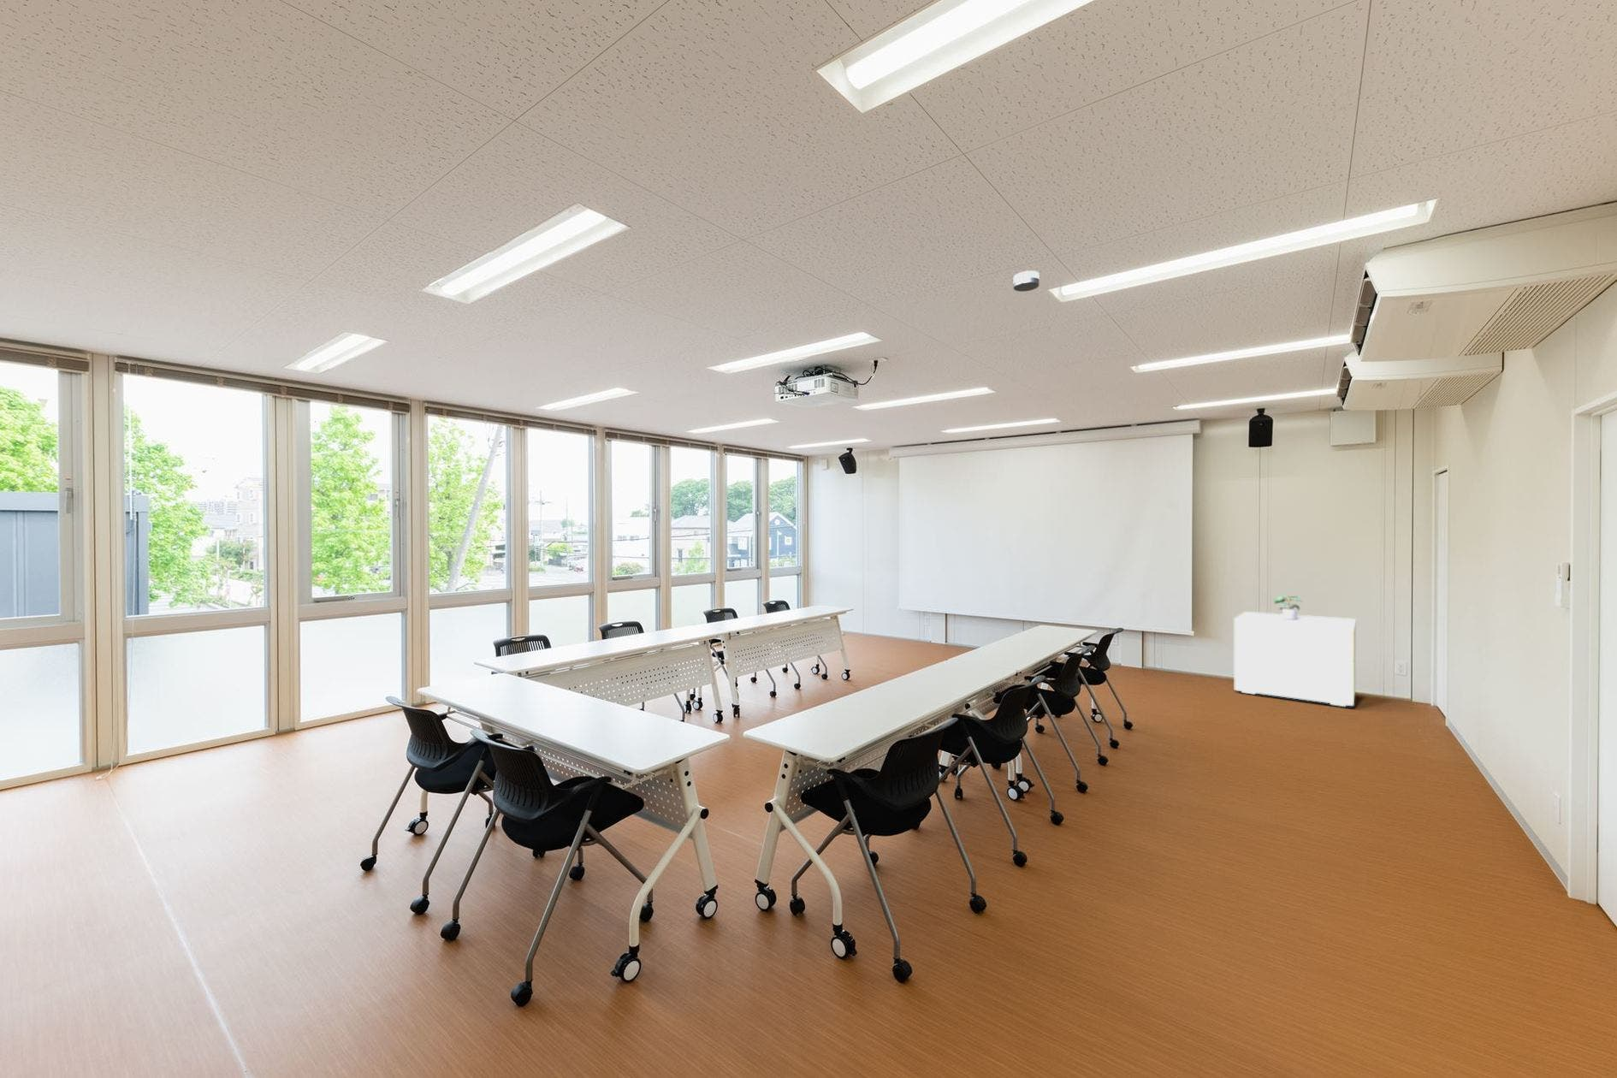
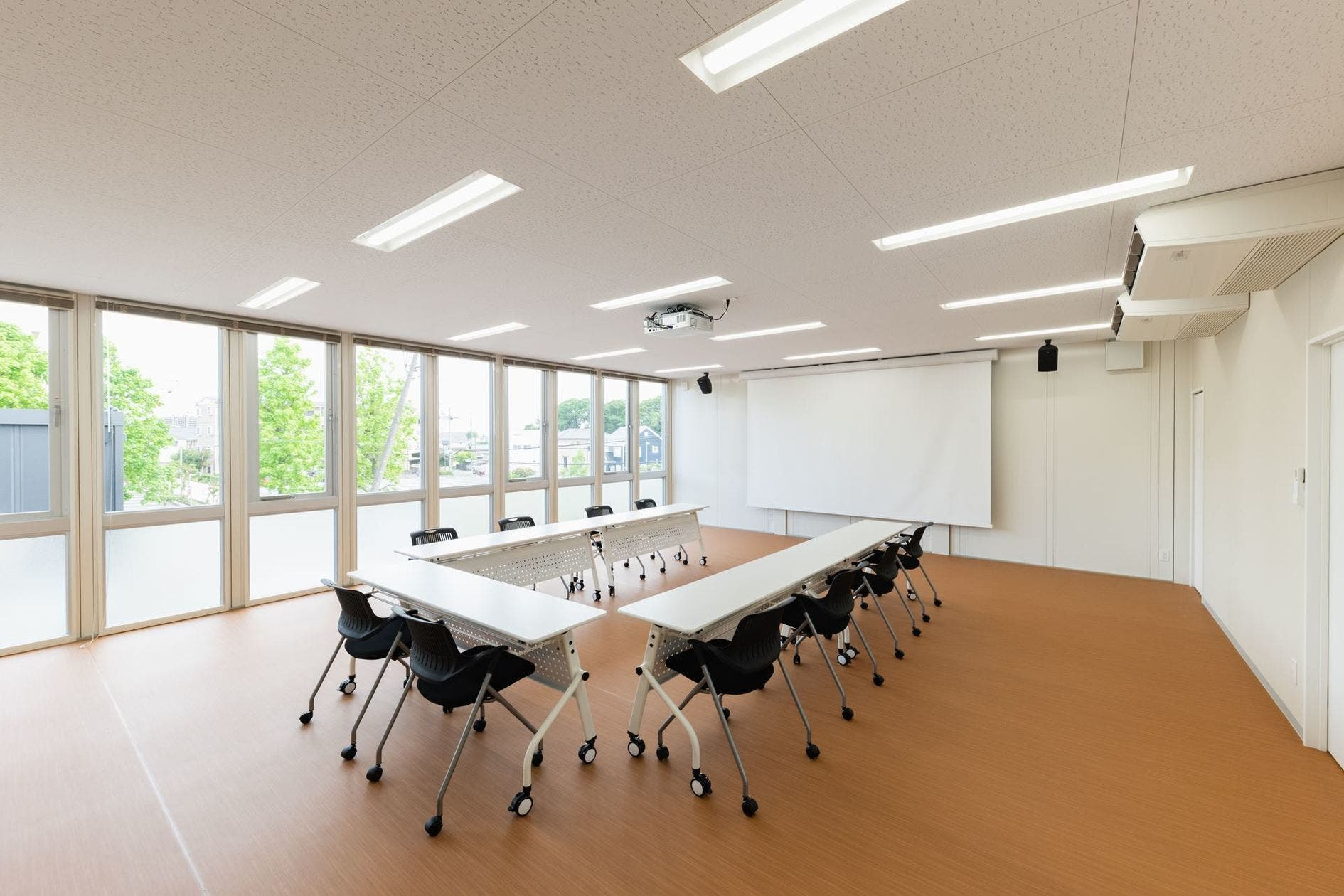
- potted plant (1290, 606)
- smoke detector (1026, 280)
- nightstand (1293, 656)
